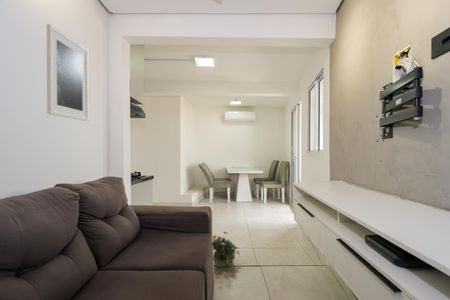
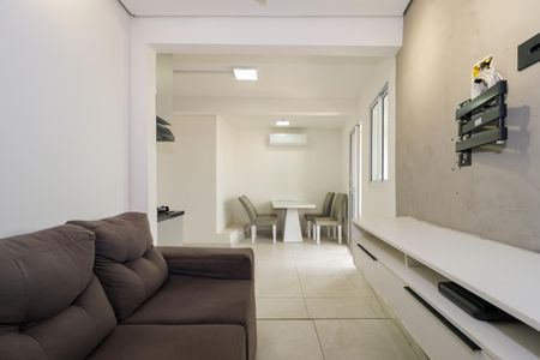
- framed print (70, 78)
- potted plant (224, 249)
